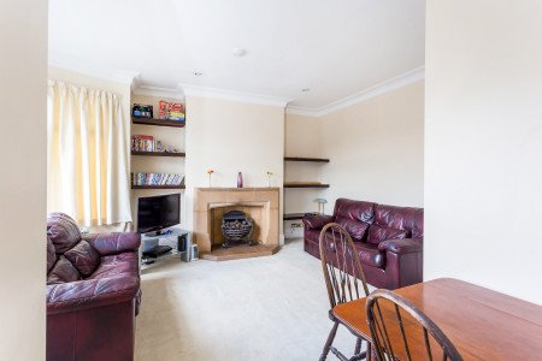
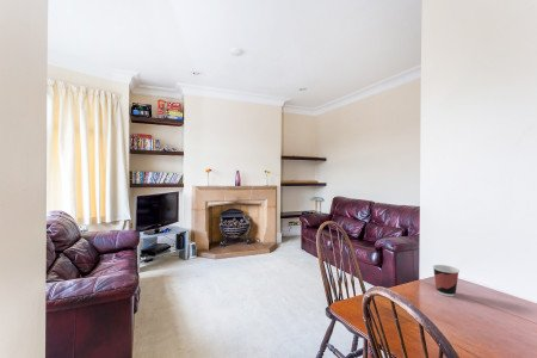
+ cup (445, 280)
